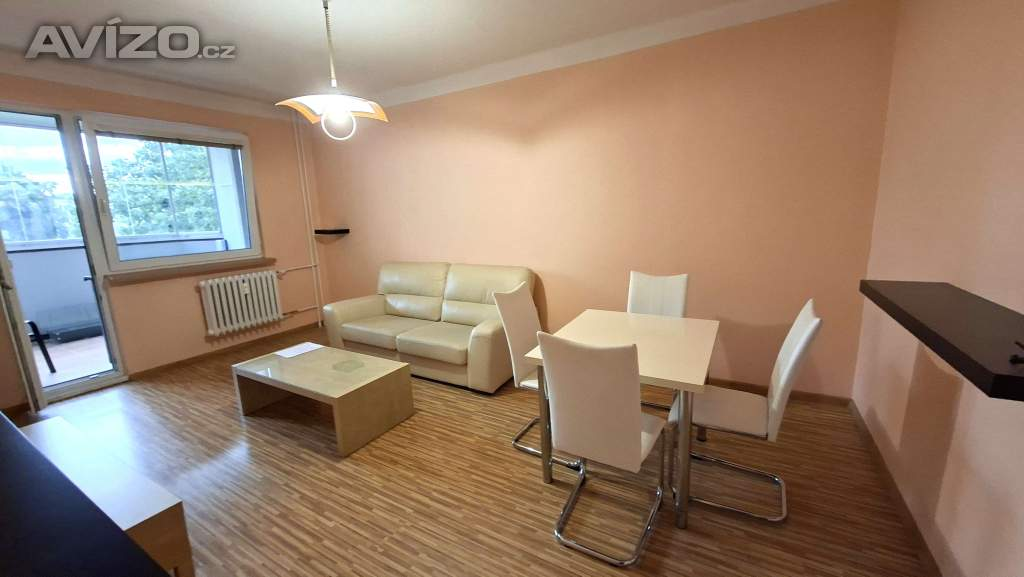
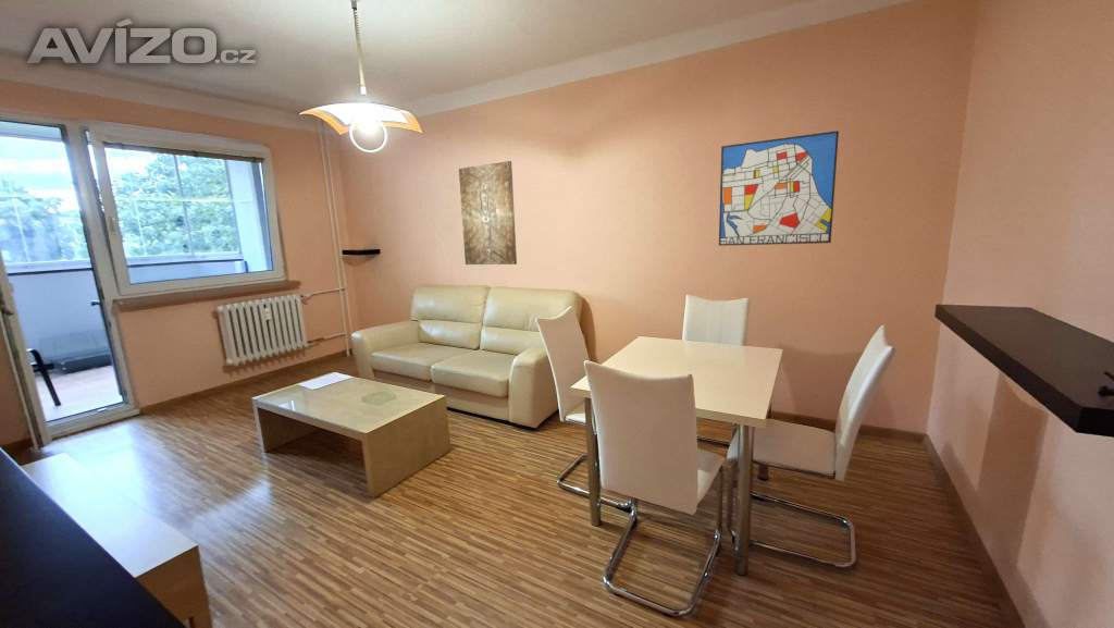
+ wall art (486, 216)
+ wall art (773, 193)
